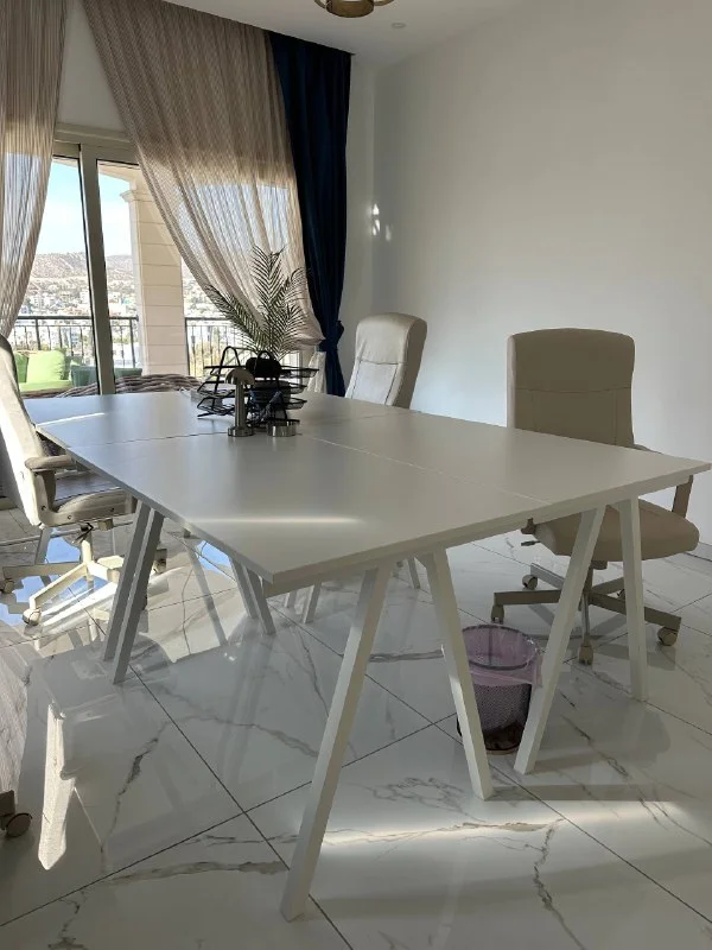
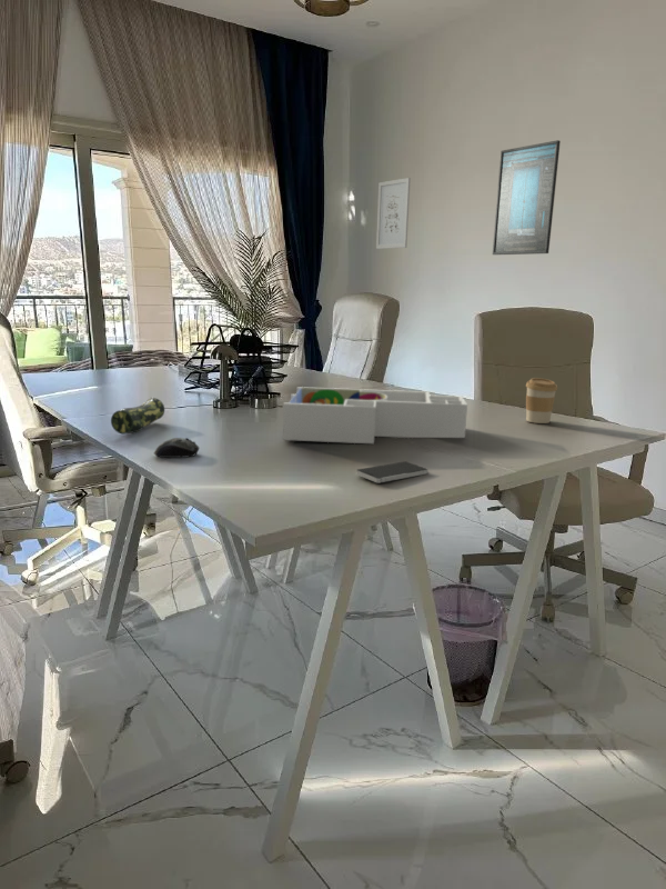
+ coffee cup (539, 400)
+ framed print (524, 200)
+ computer mouse (176, 447)
+ smartphone (392, 471)
+ desk organizer (376, 414)
+ wall art (392, 214)
+ pencil case (140, 416)
